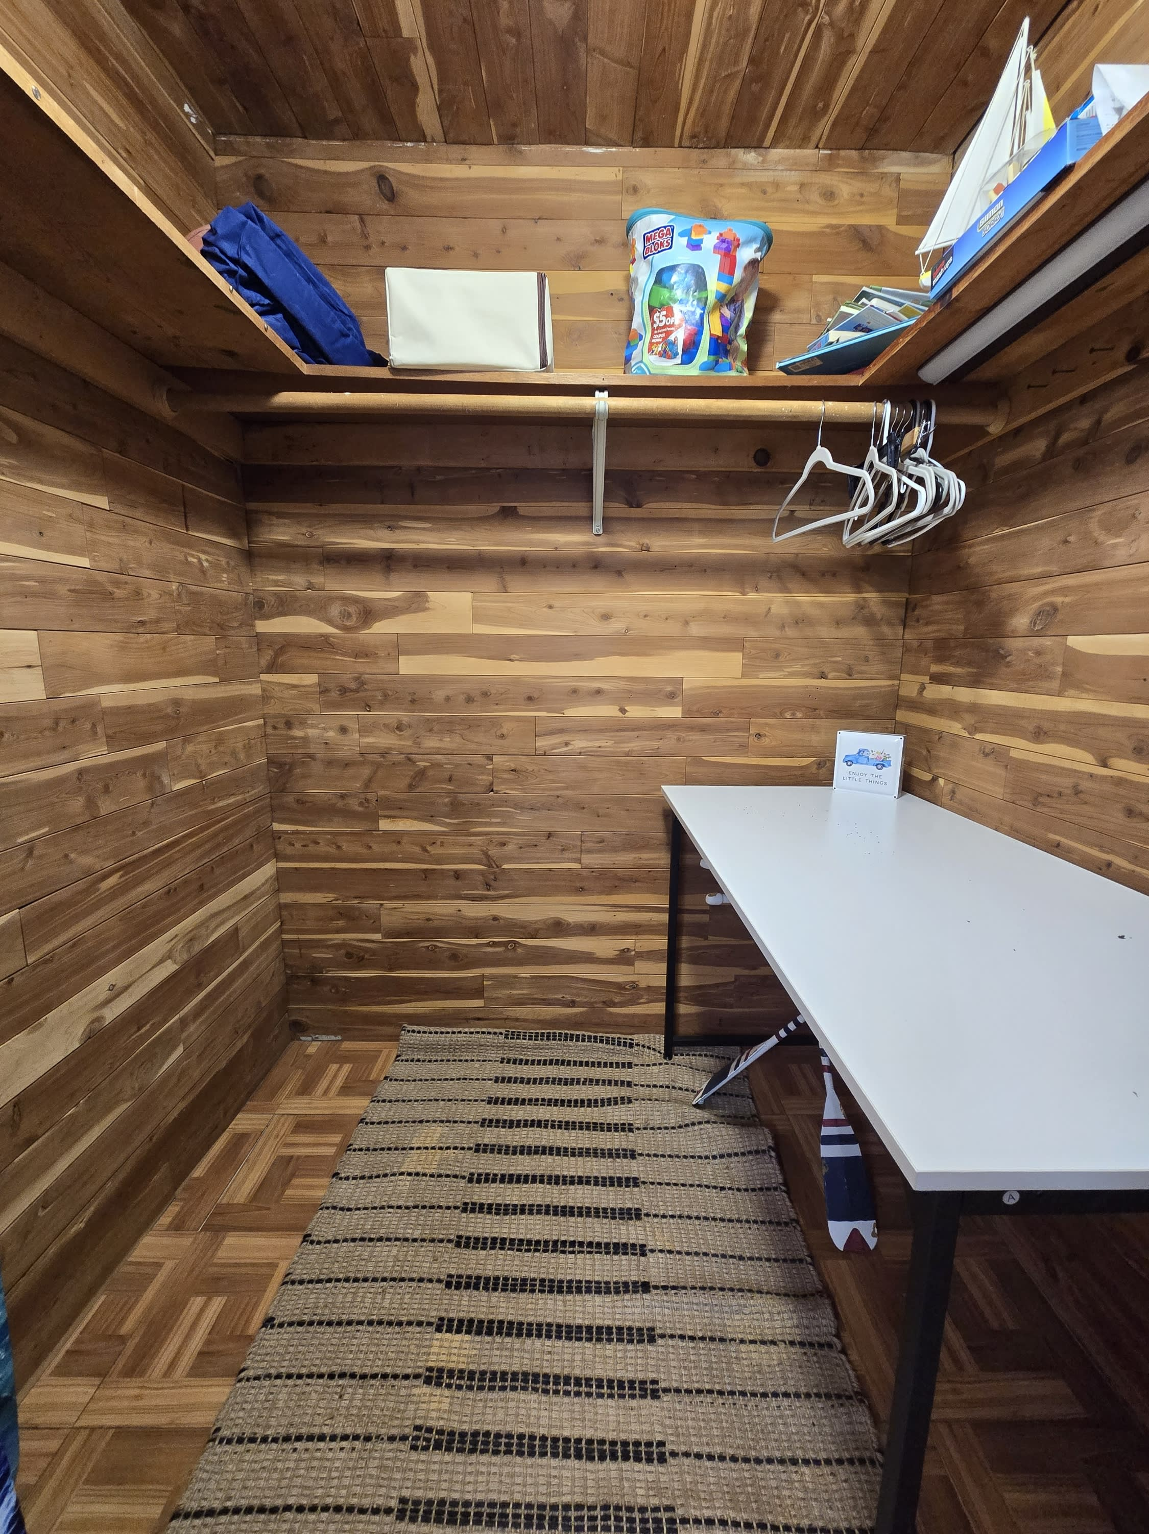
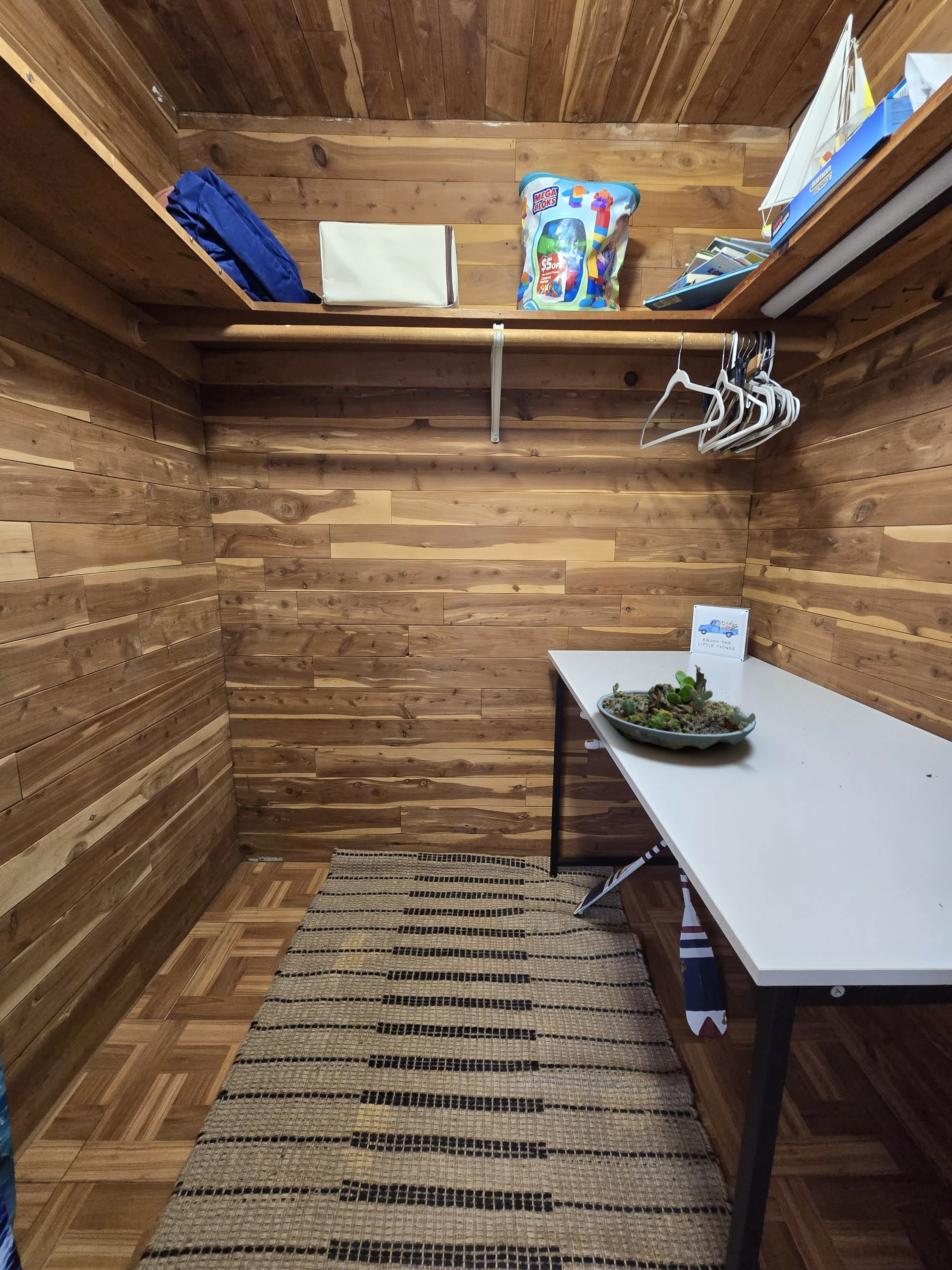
+ succulent planter (673, 699)
